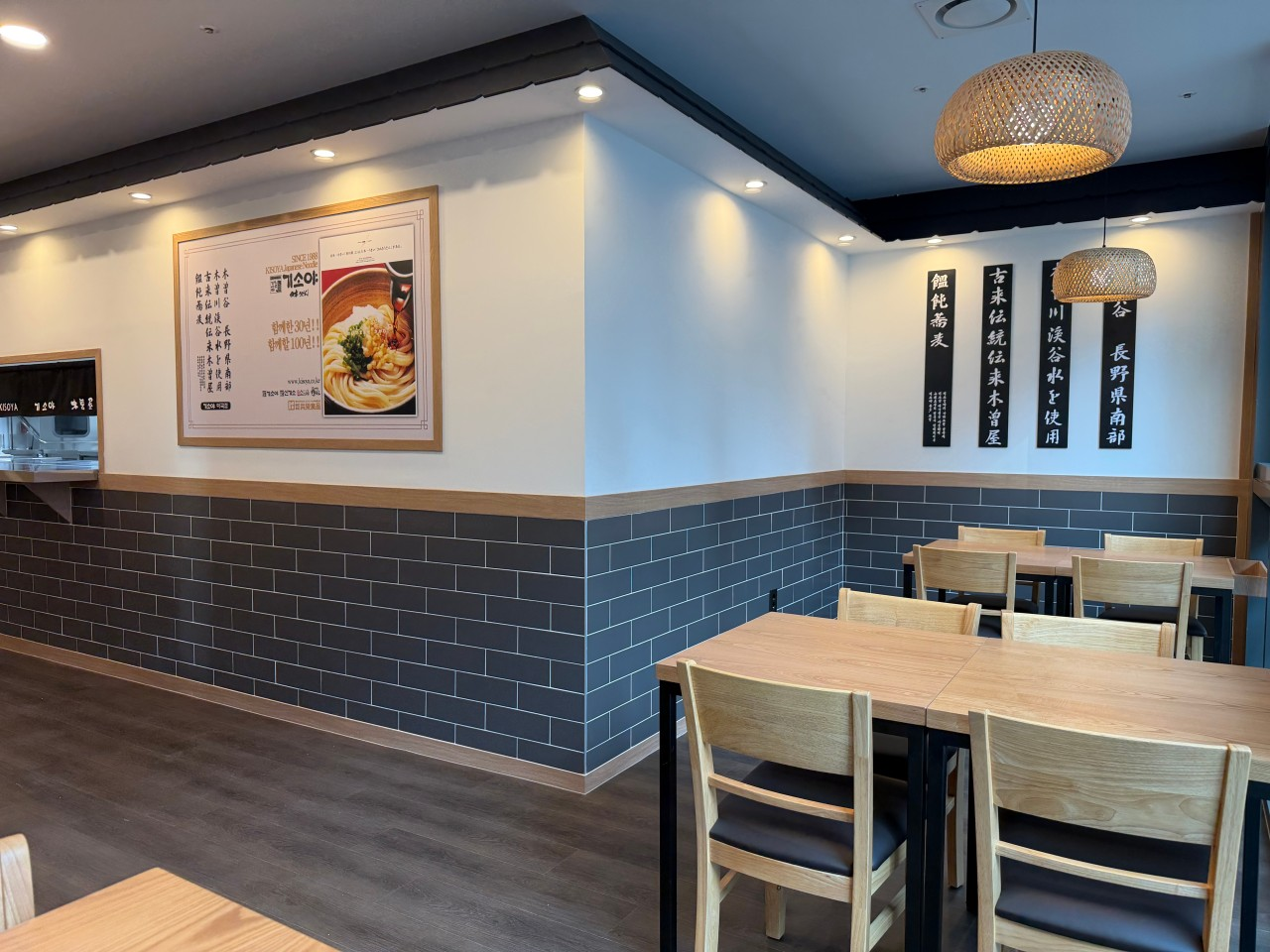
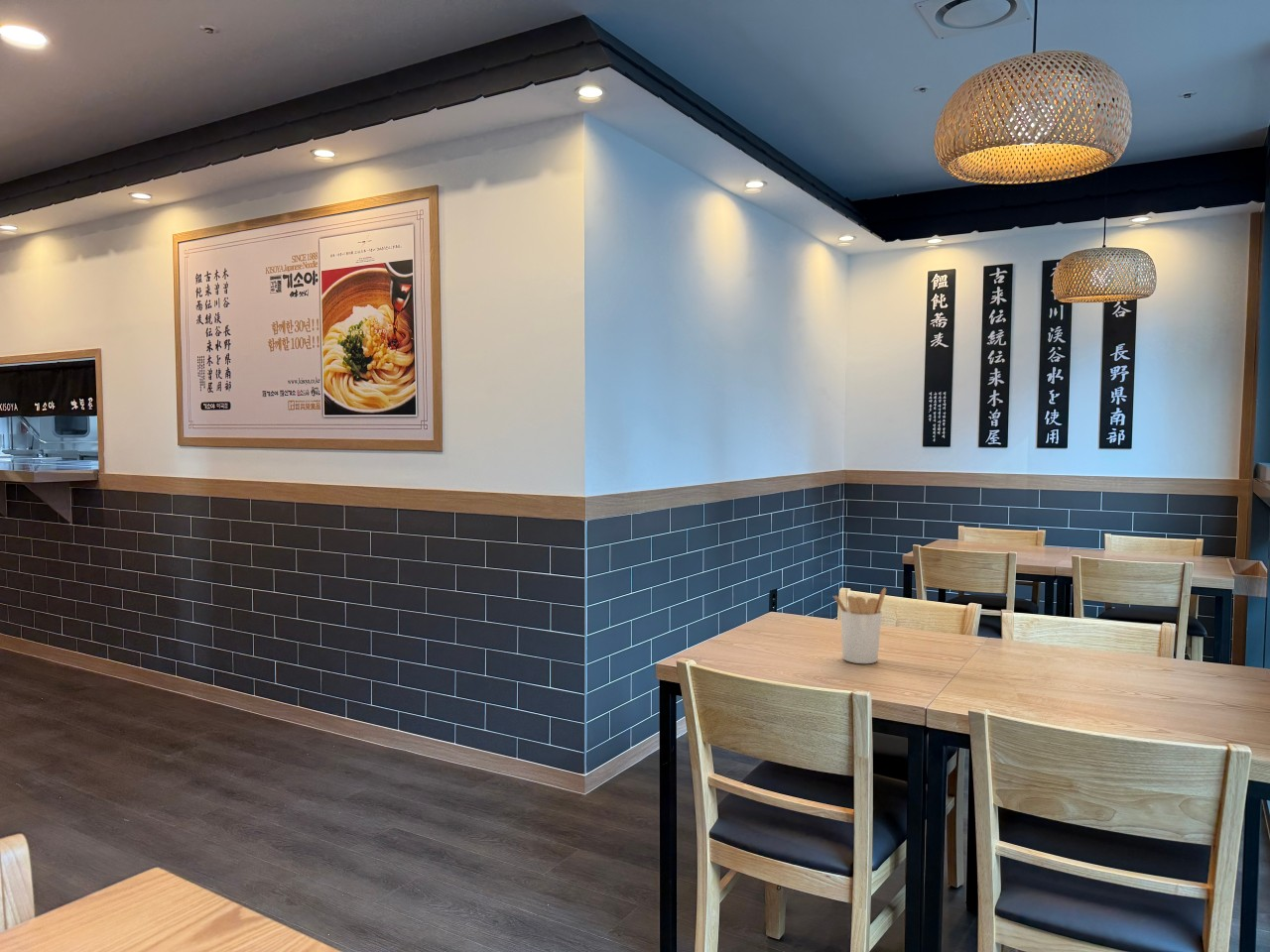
+ utensil holder (861, 625)
